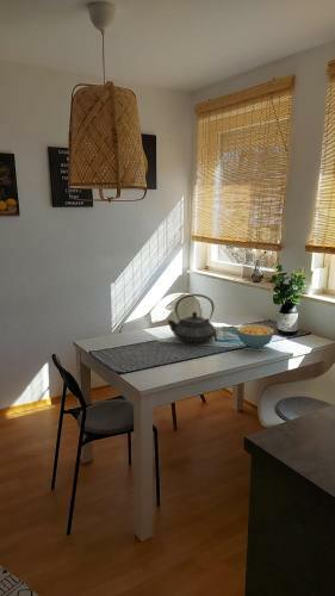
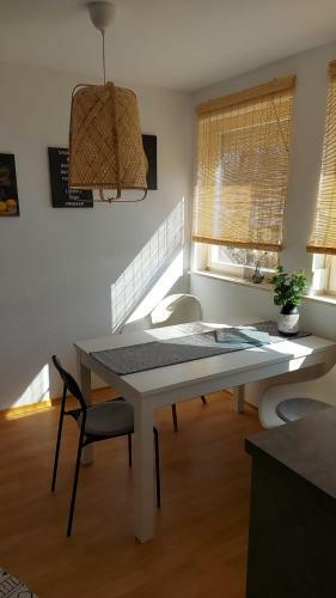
- cereal bowl (254, 337)
- teapot (191, 316)
